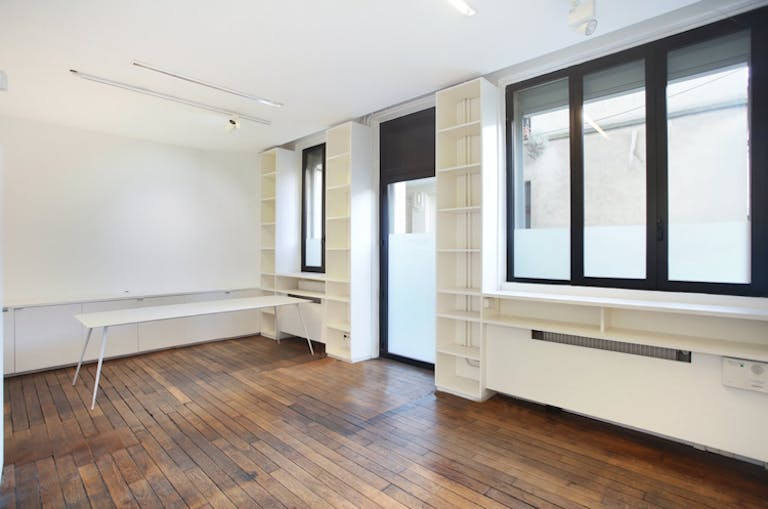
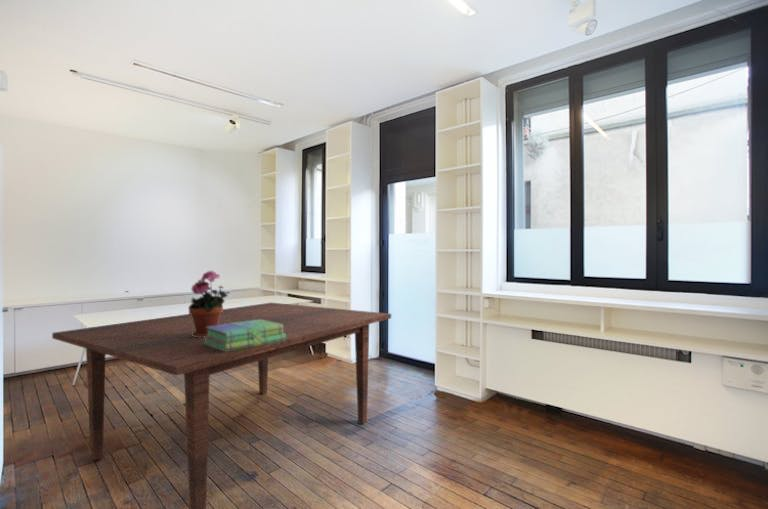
+ table (238, 366)
+ potted plant (206, 302)
+ stack of books (245, 333)
